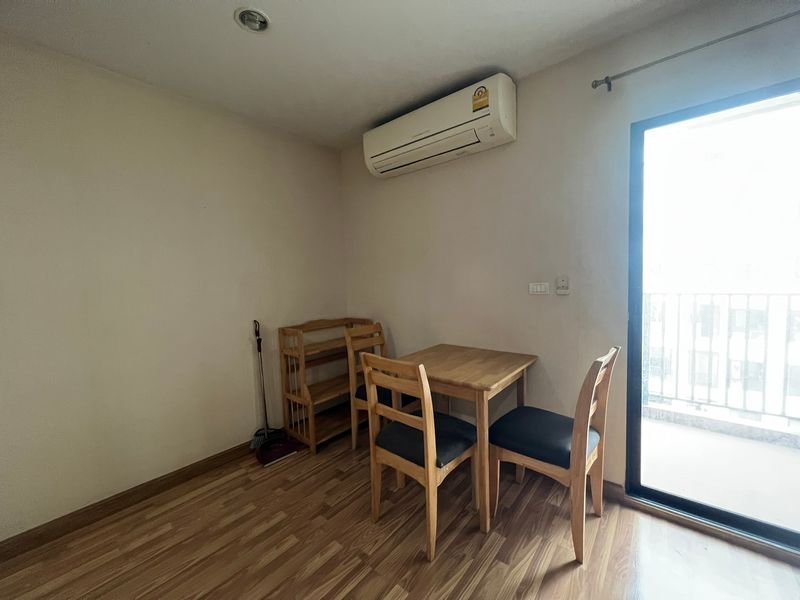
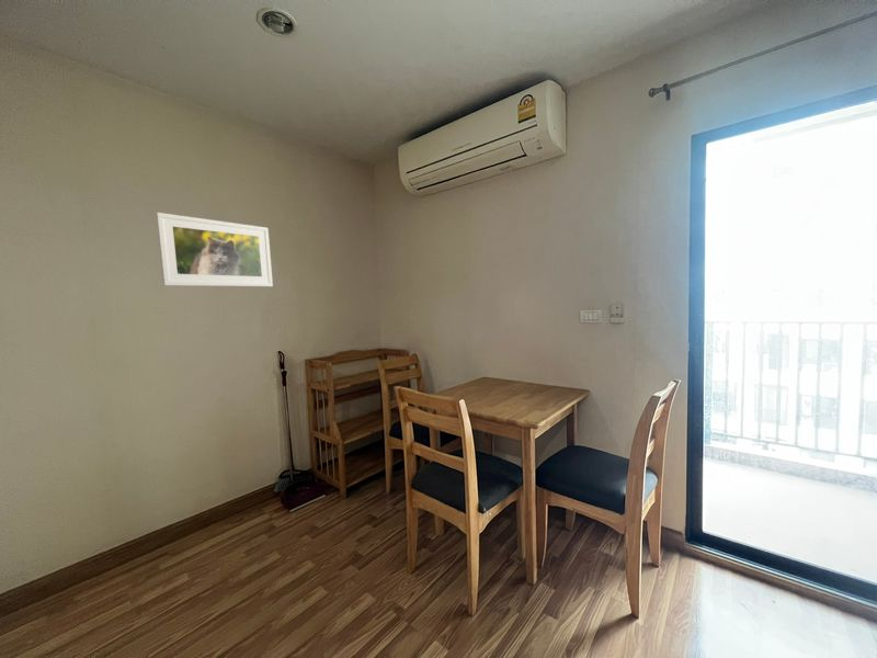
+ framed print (220, 253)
